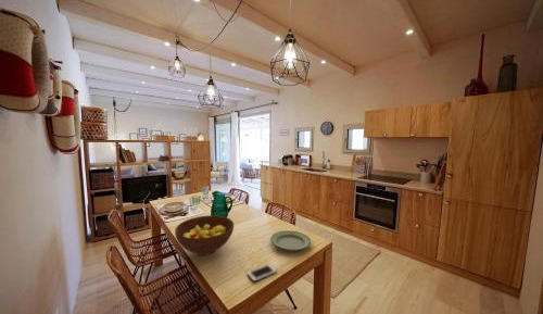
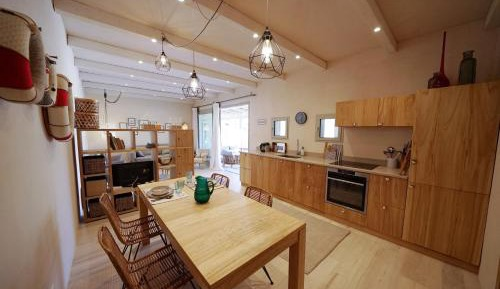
- plate (290, 241)
- cell phone (262, 272)
- fruit bowl (205, 237)
